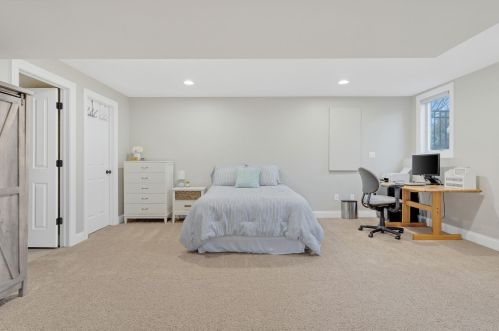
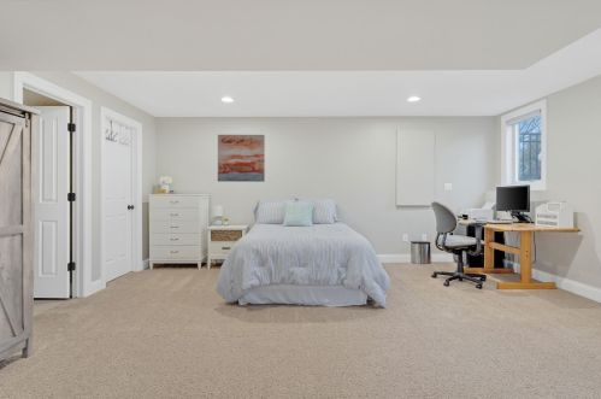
+ wall art (241, 158)
